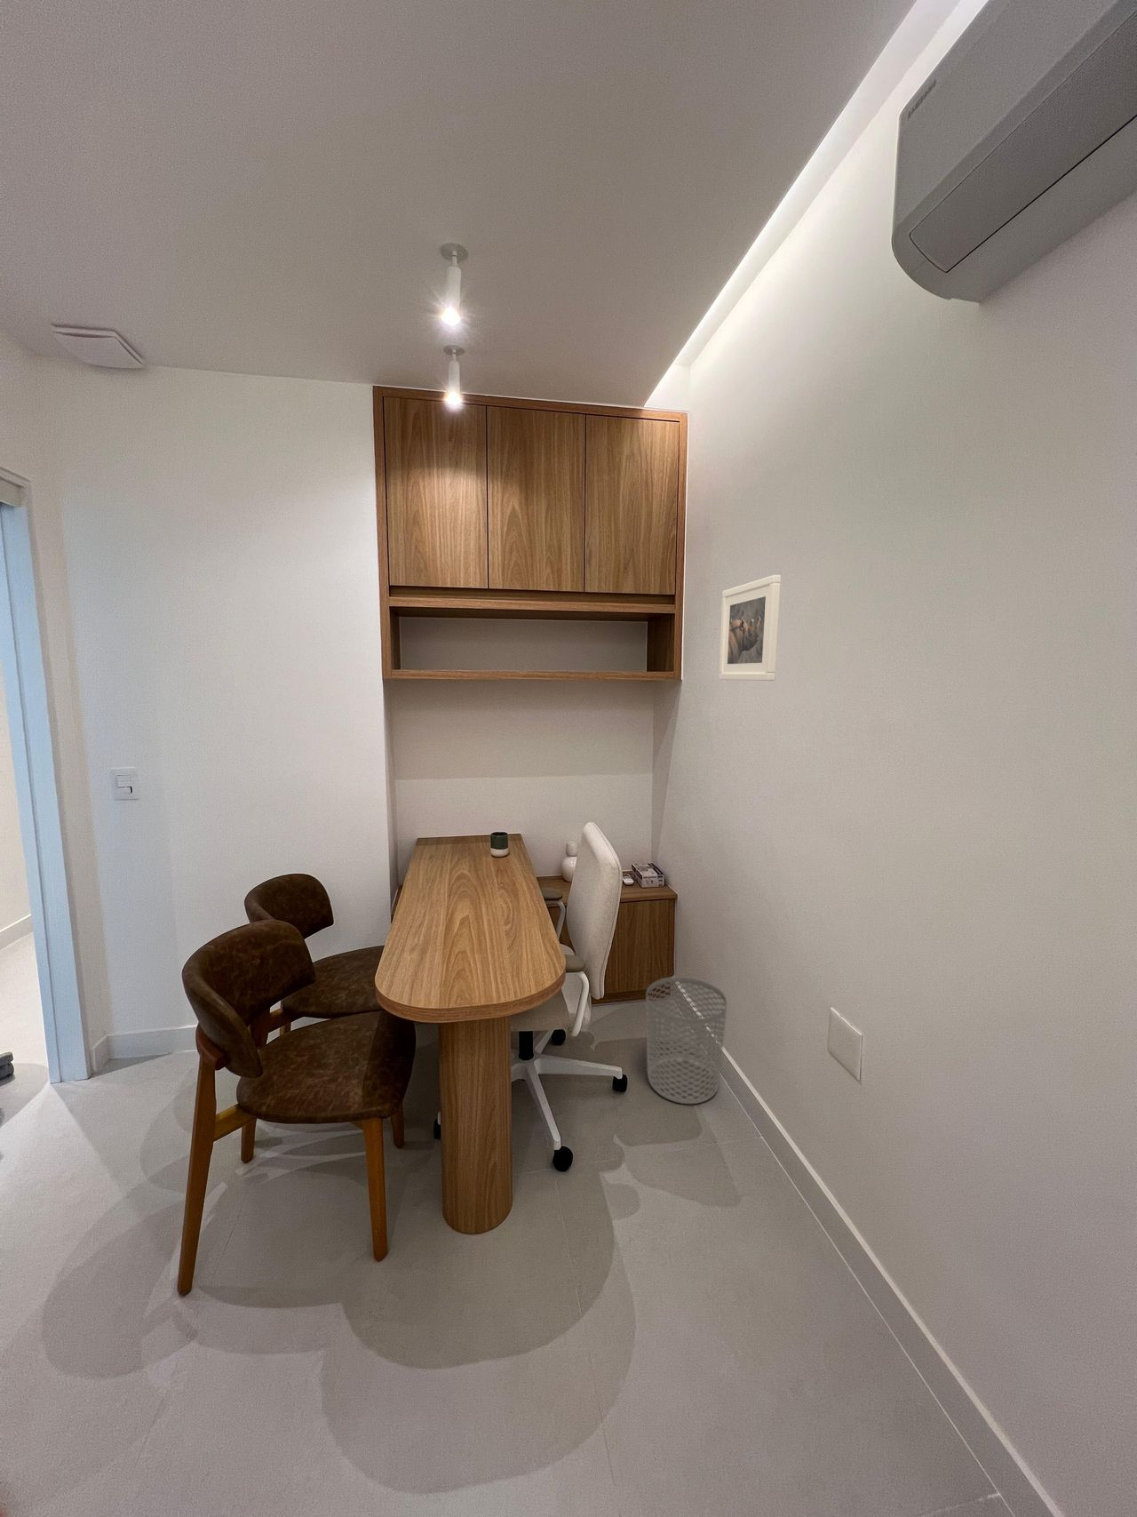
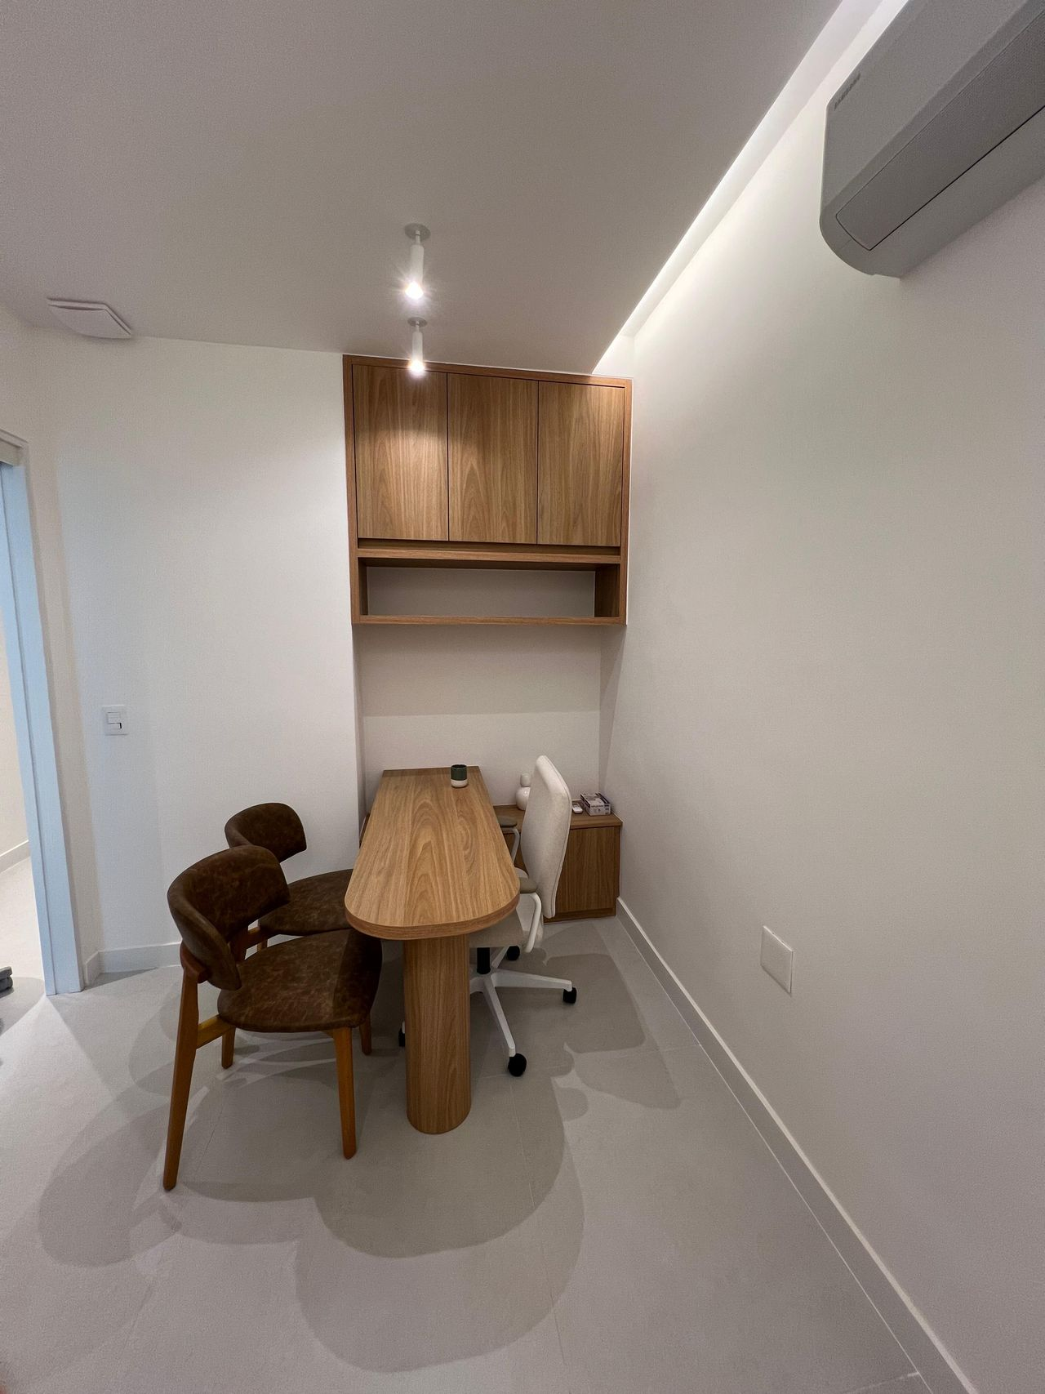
- waste bin (684, 1039)
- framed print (746, 632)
